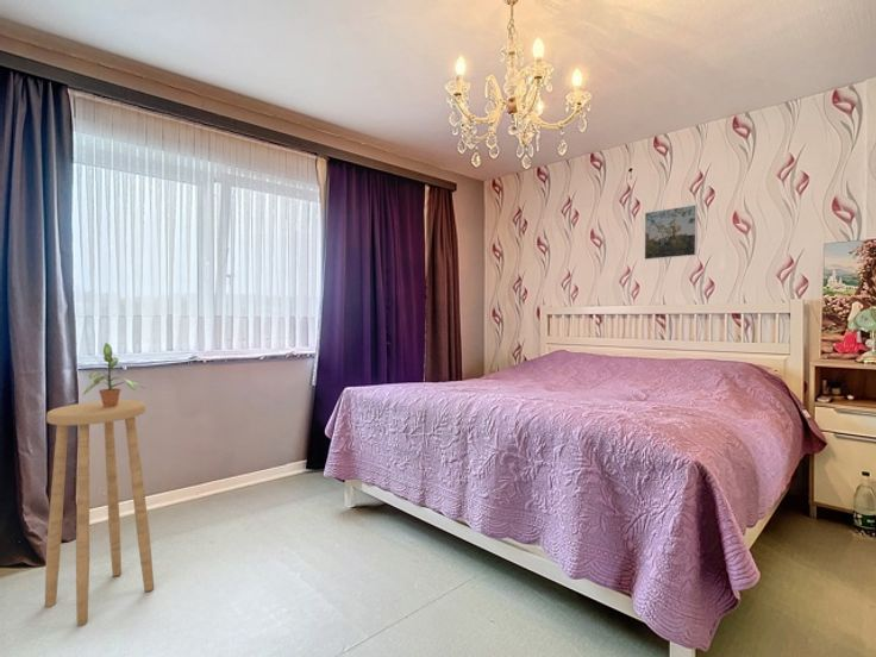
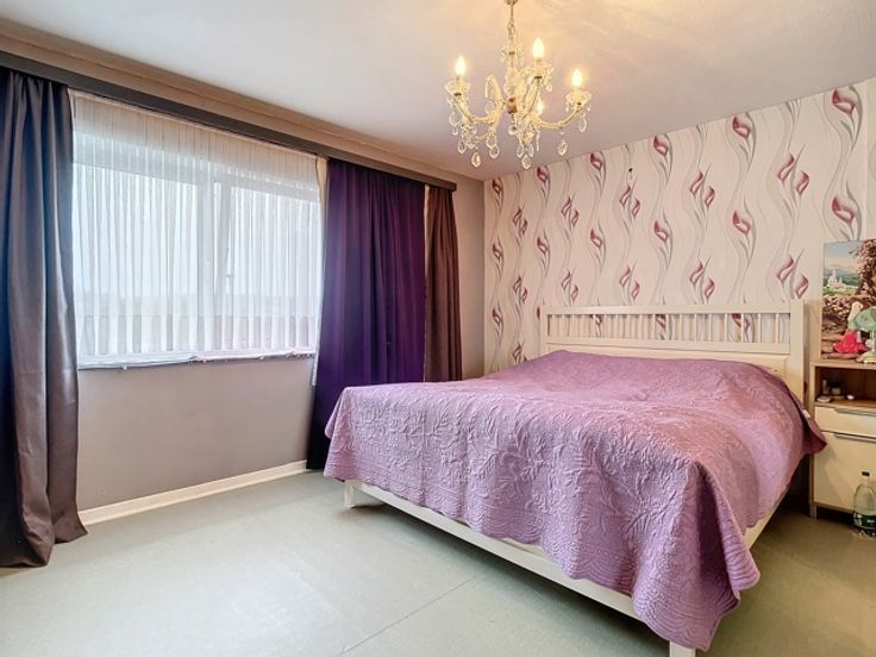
- potted plant (110, 373)
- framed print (670, 233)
- stool (107, 502)
